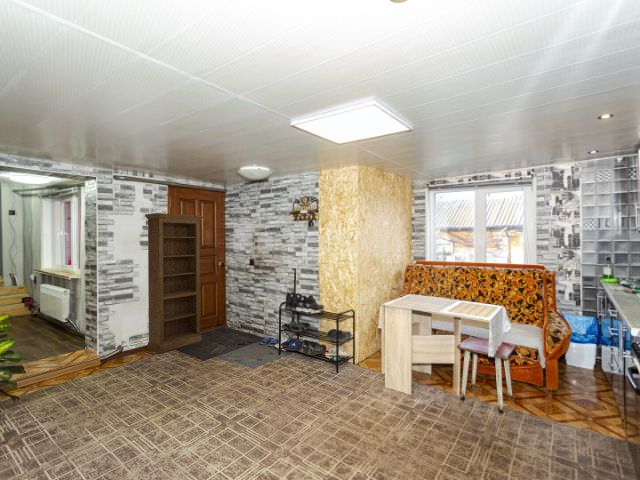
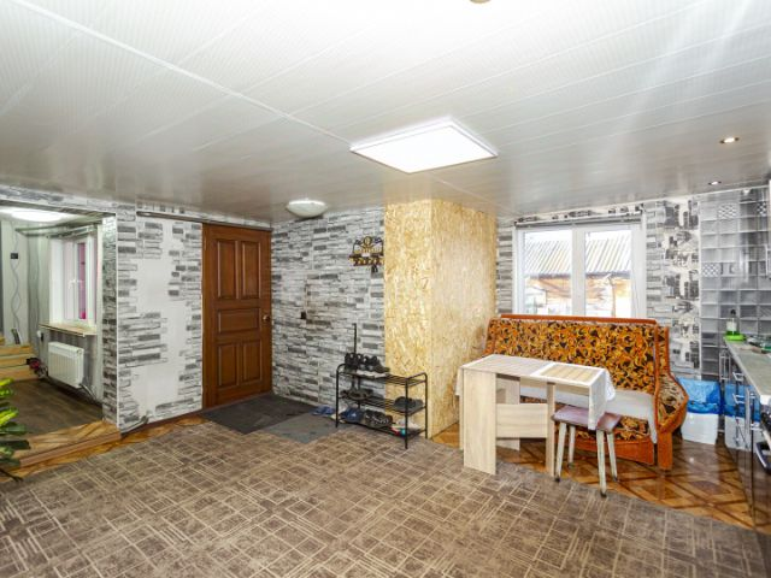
- bookshelf (175, 280)
